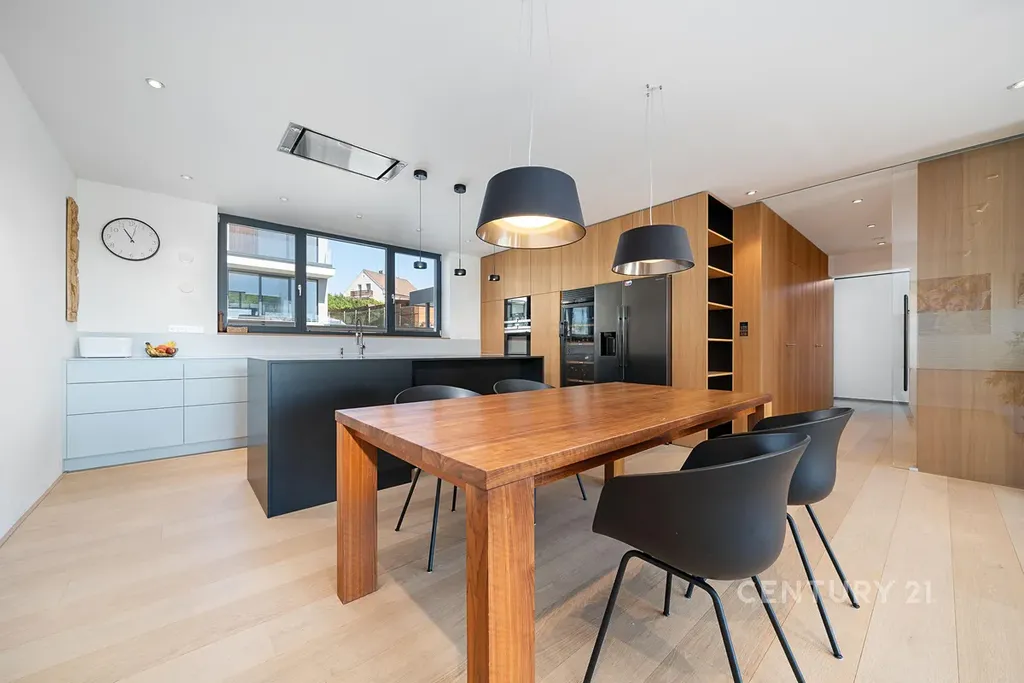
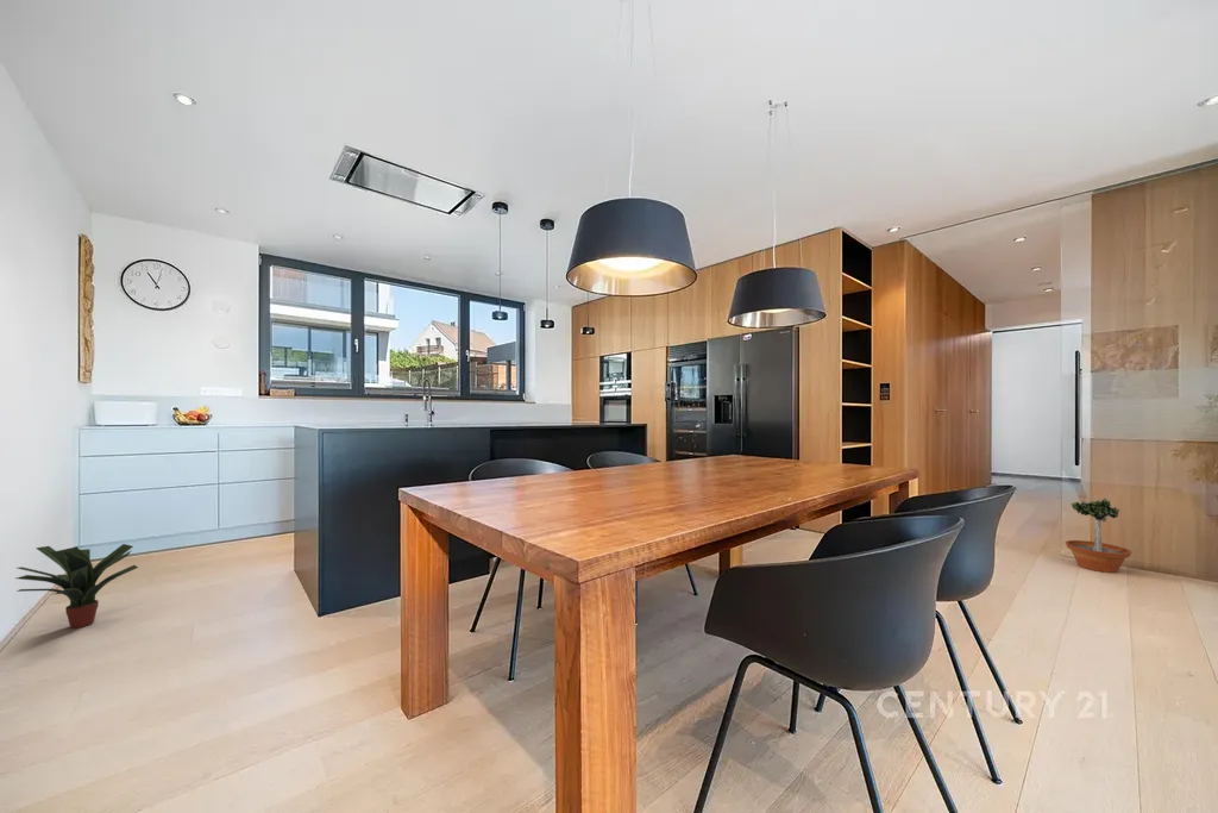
+ potted tree (1097, 530)
+ potted plant (76, 582)
